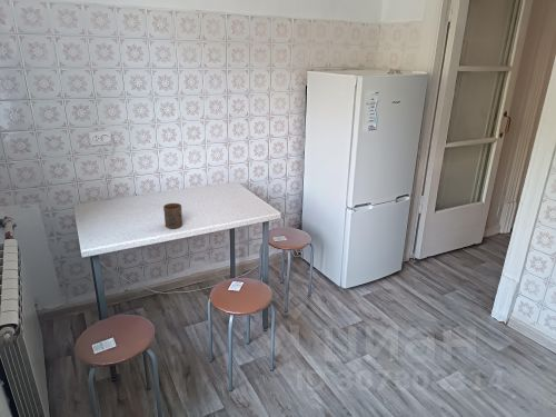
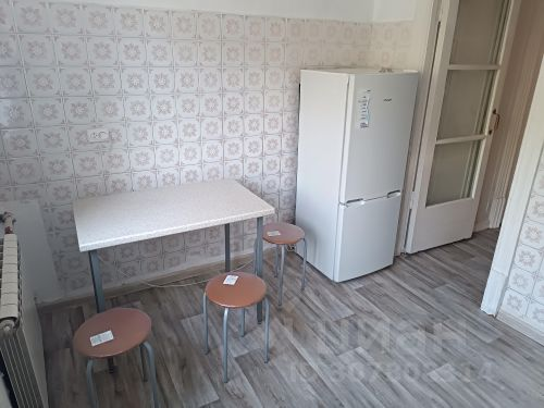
- cup (172, 216)
